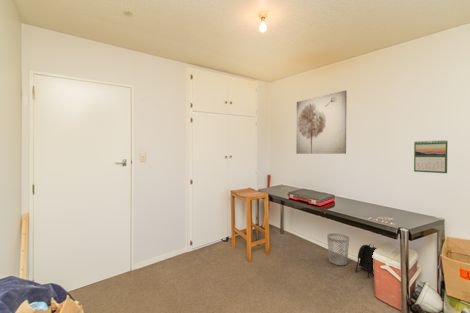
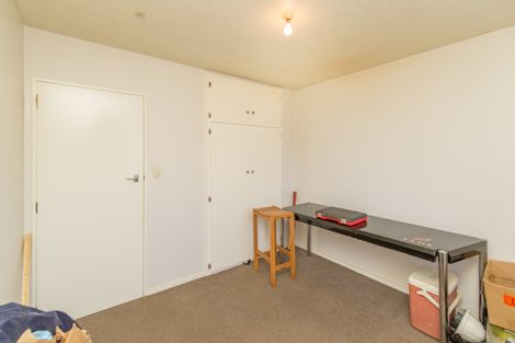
- wastebasket (337, 249)
- backpack (367, 258)
- calendar (430, 156)
- wall art (319, 125)
